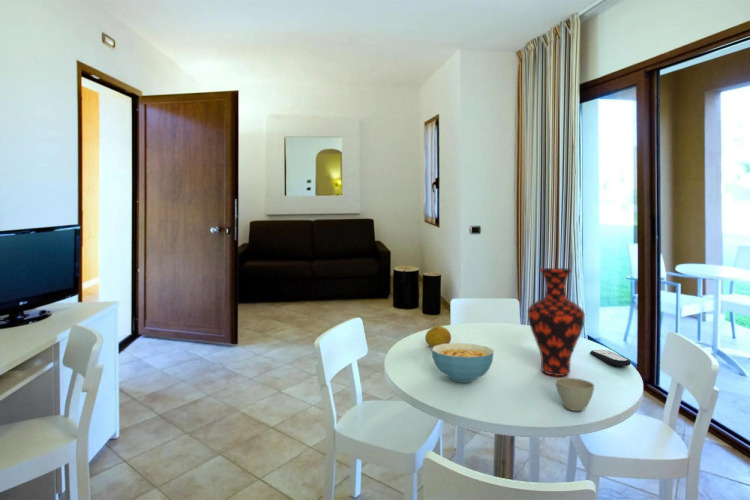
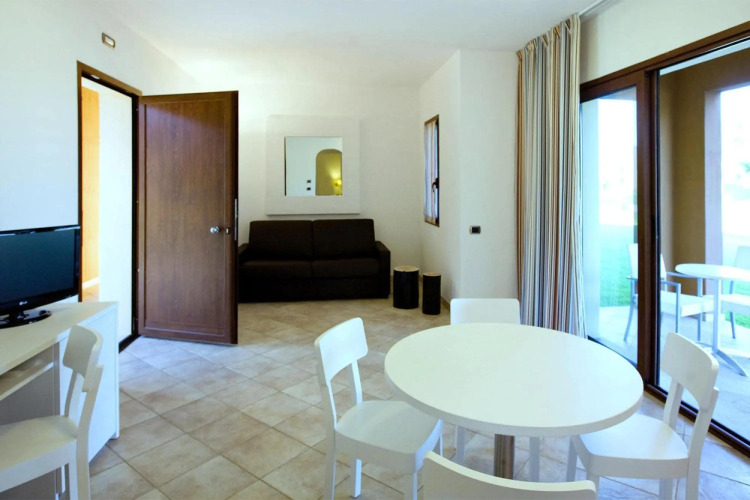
- flower pot (574, 395)
- fruit (438, 336)
- vase (555, 320)
- cereal bowl (462, 364)
- remote control (610, 357)
